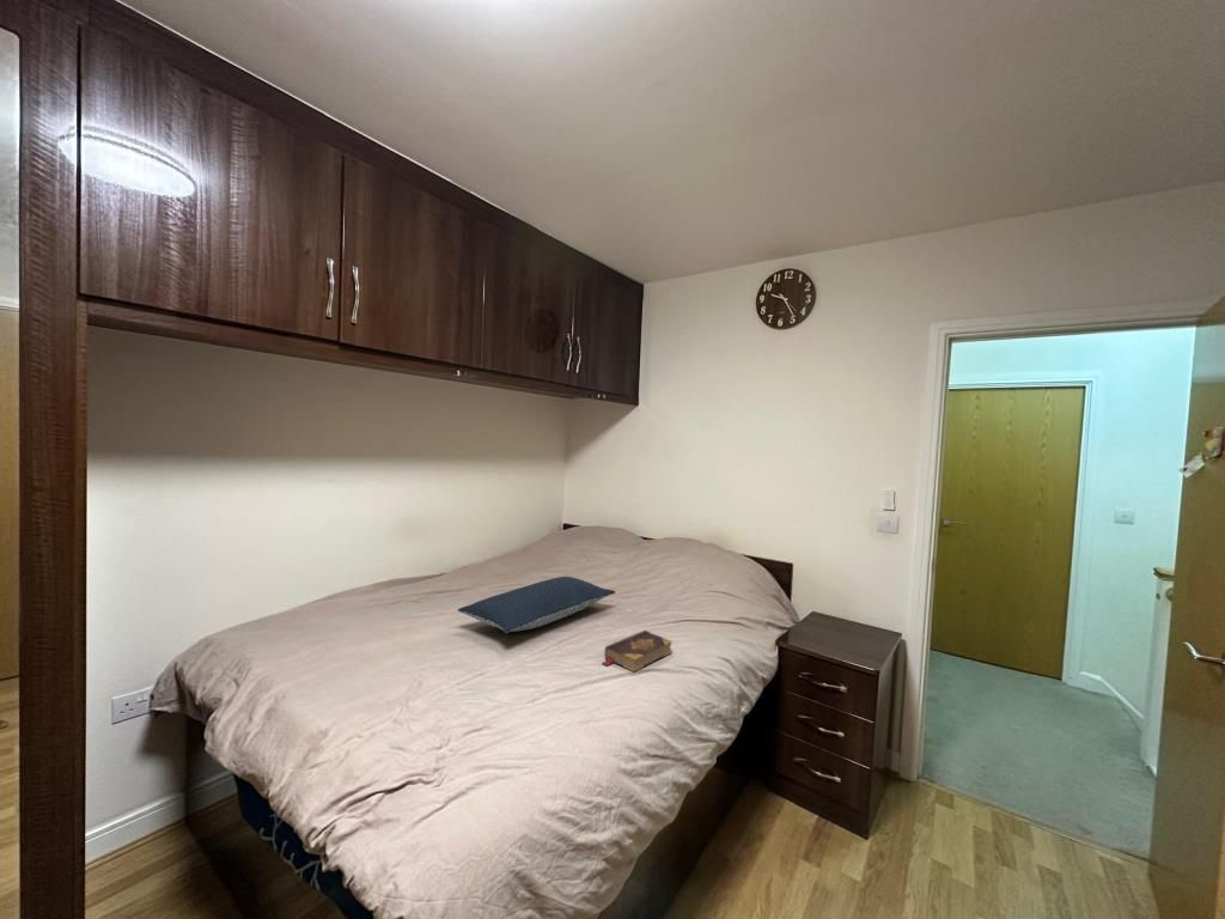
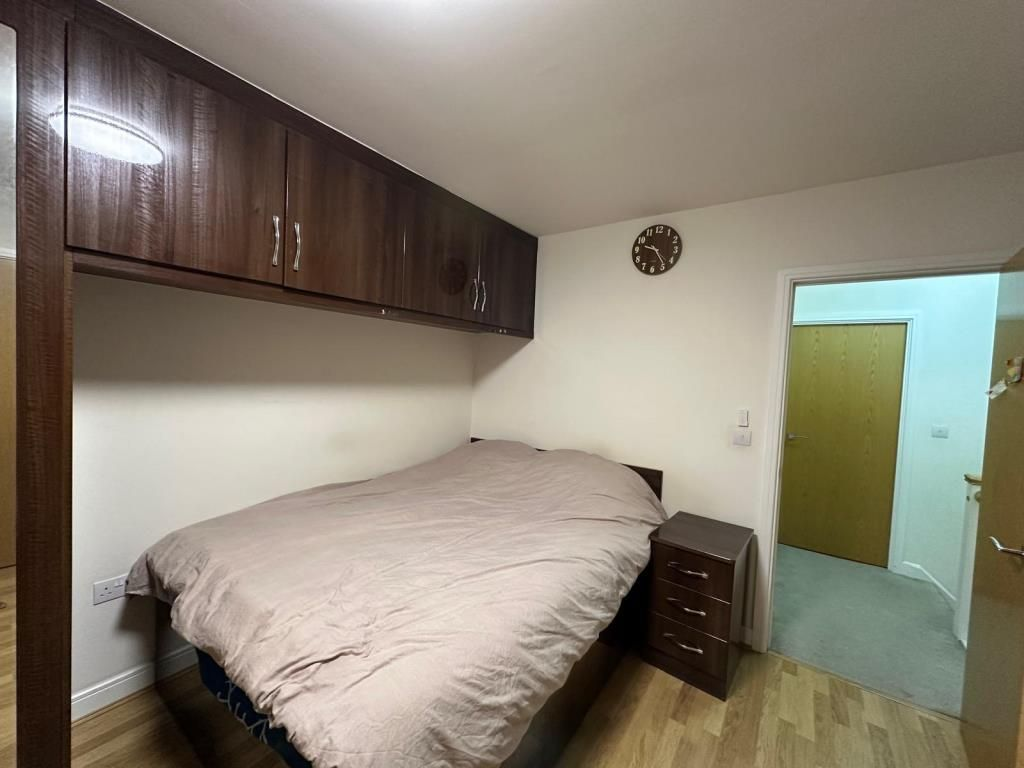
- book (635, 650)
- pillow (542, 601)
